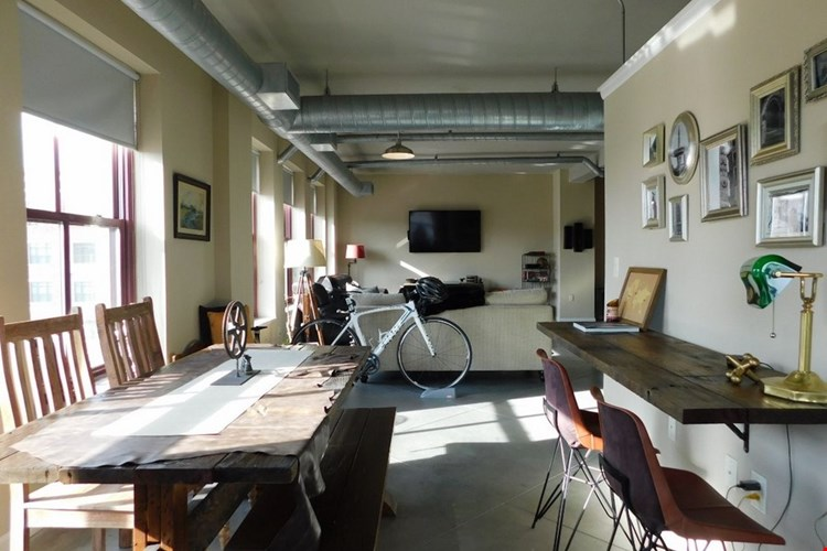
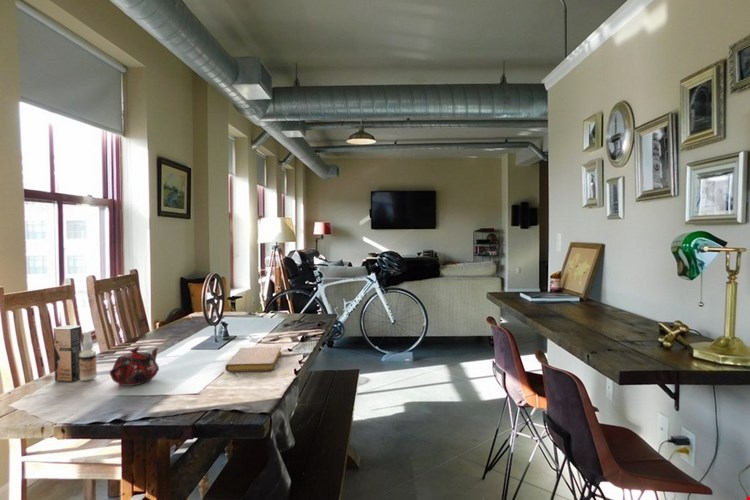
+ teapot (136, 363)
+ spray bottle (75, 353)
+ notebook (255, 358)
